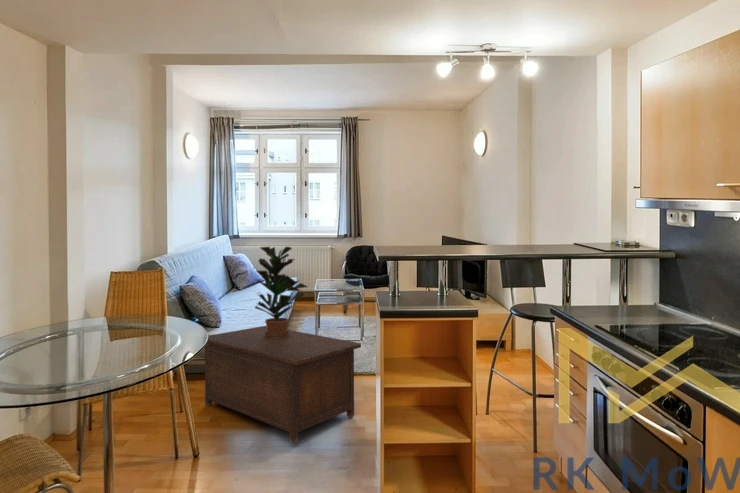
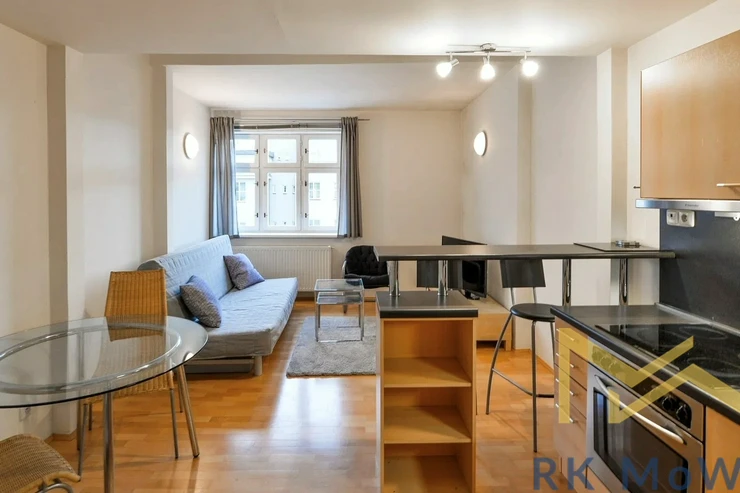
- potted plant (281, 290)
- cabinet (278, 375)
